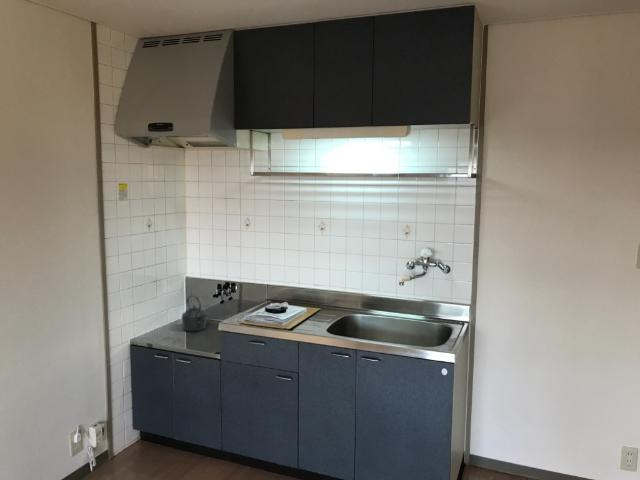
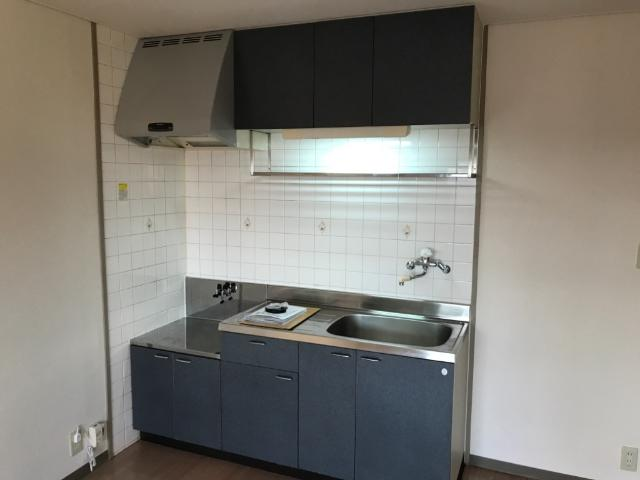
- kettle (197, 313)
